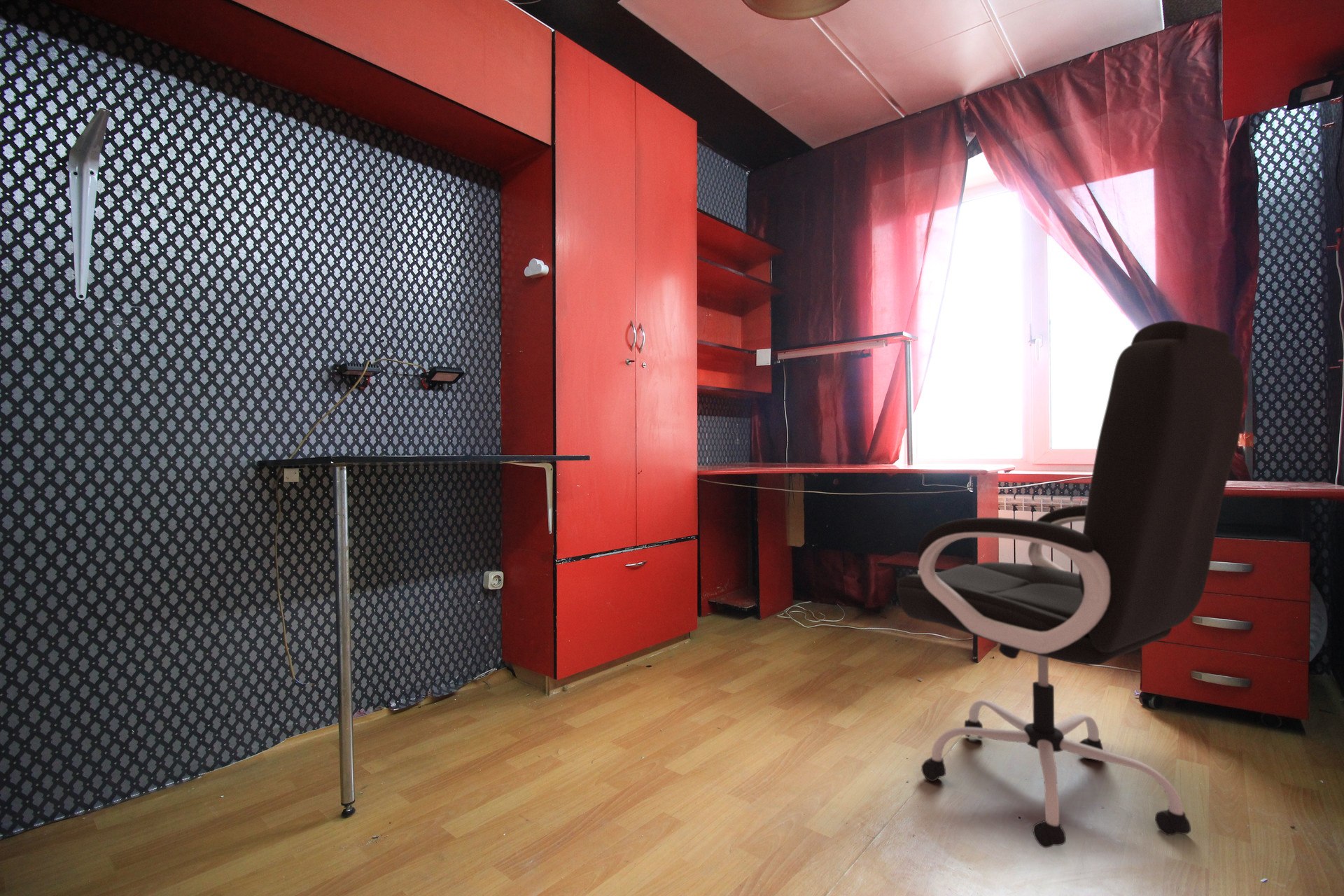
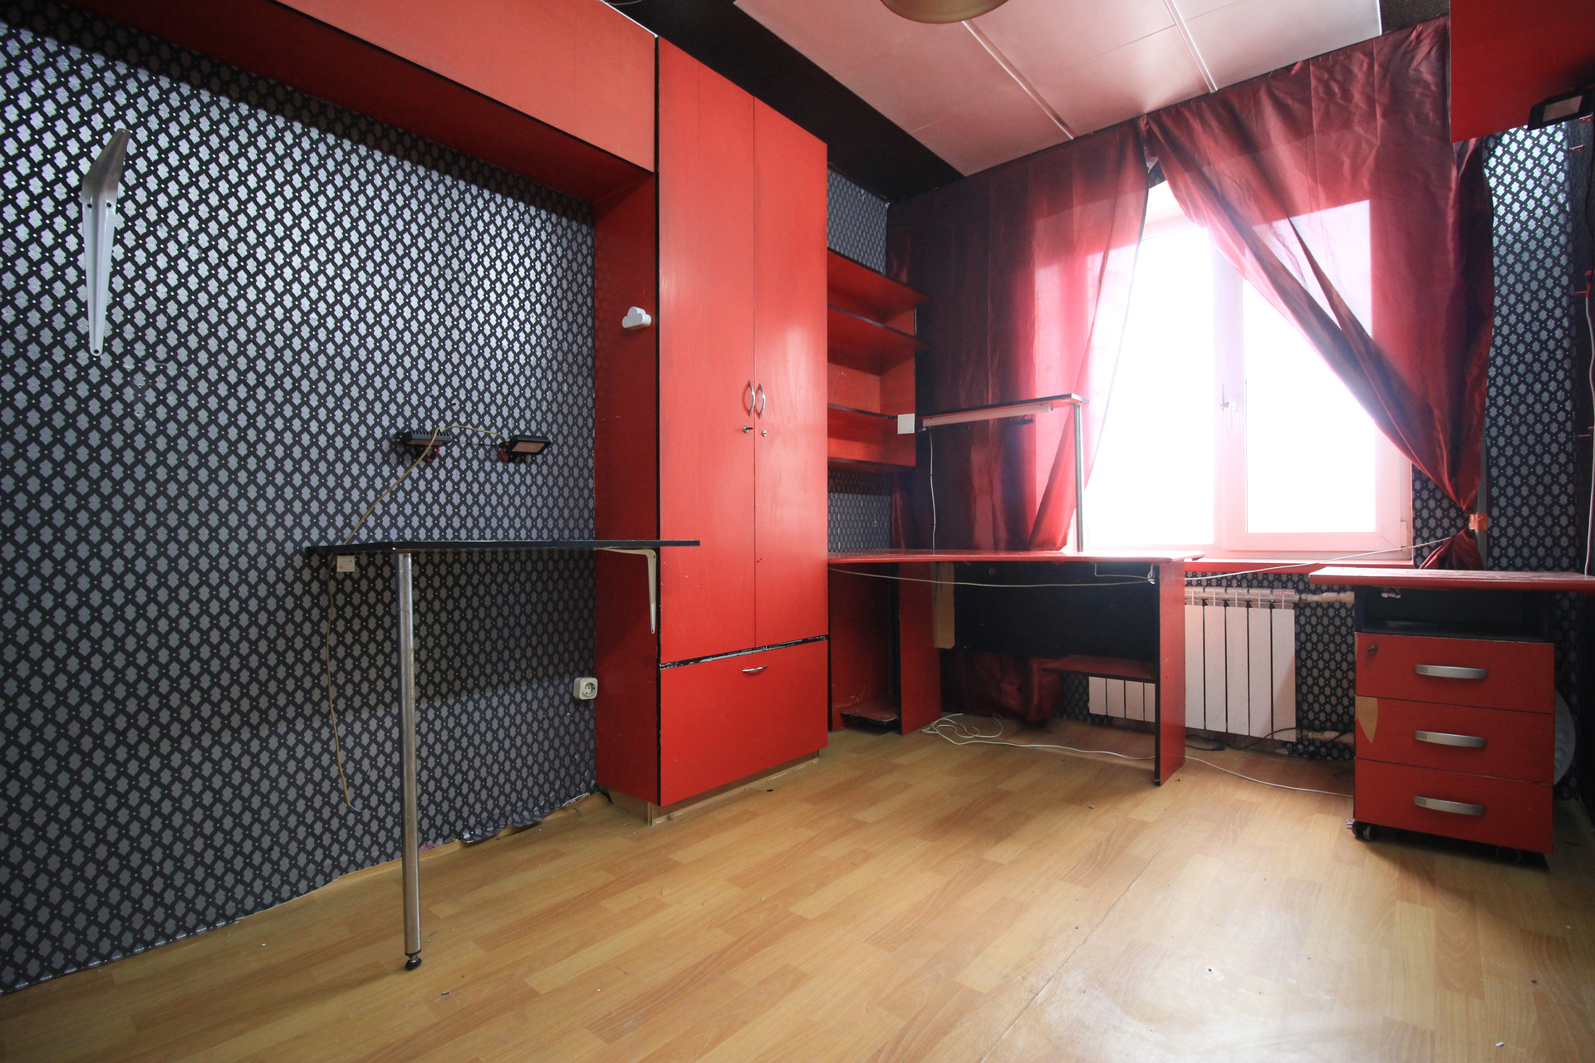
- office chair (1053, 568)
